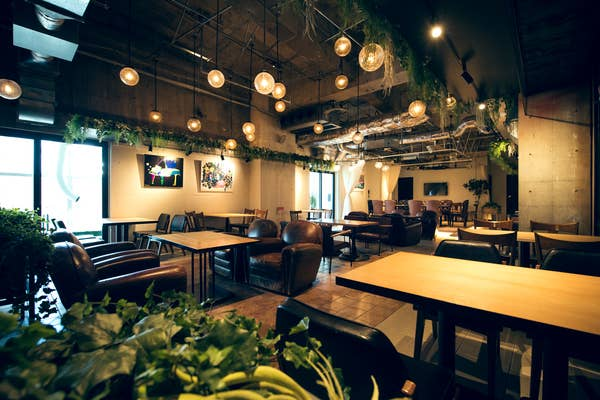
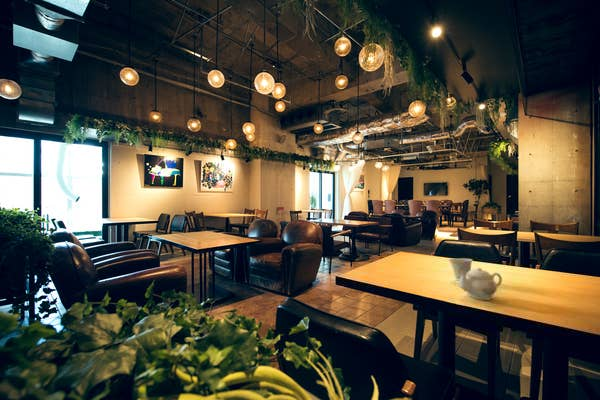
+ cup (460, 269)
+ teapot (480, 282)
